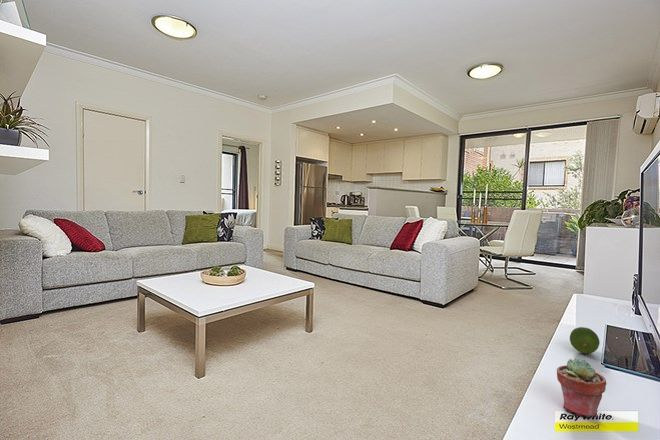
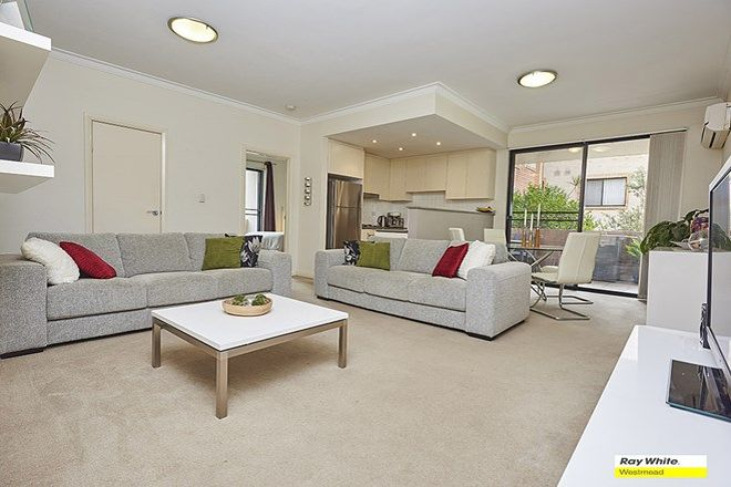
- fruit (584, 340)
- potted succulent (580, 384)
